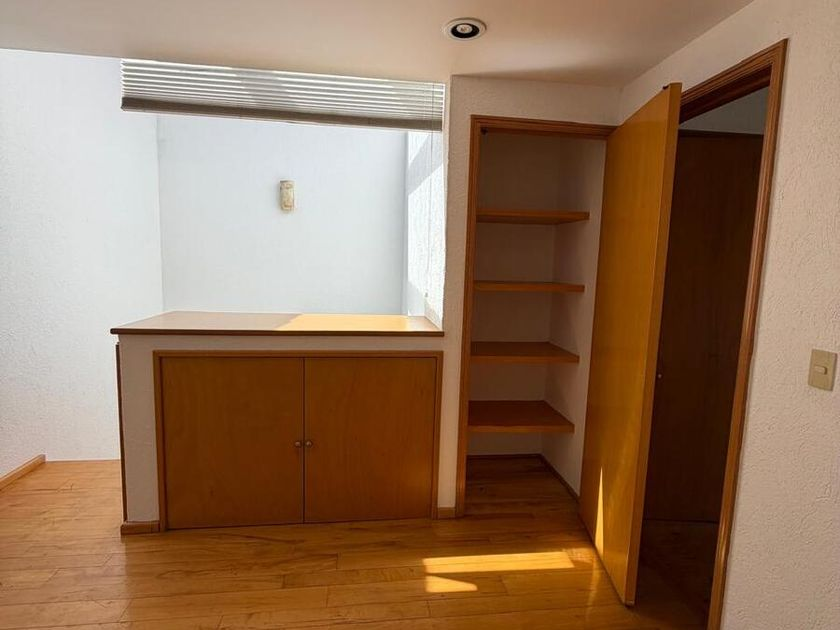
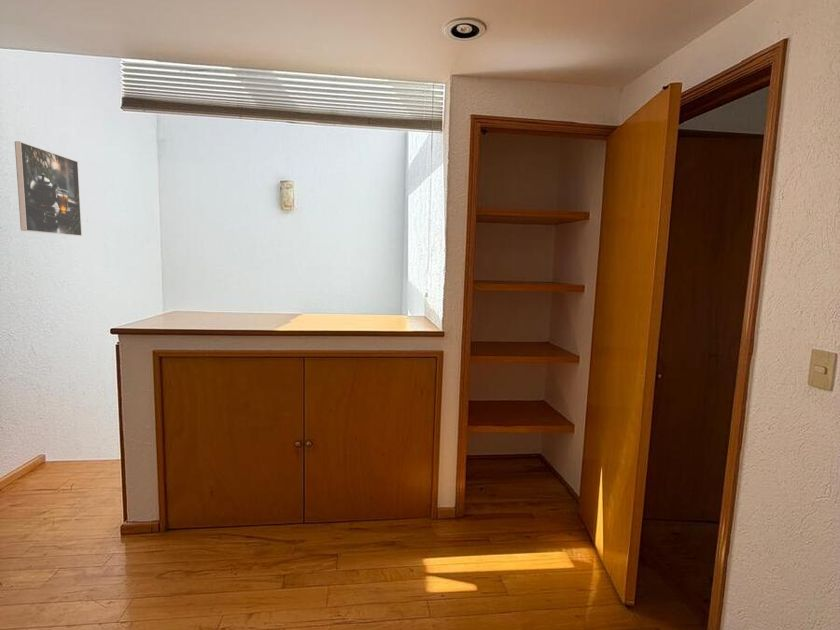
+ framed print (51, 193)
